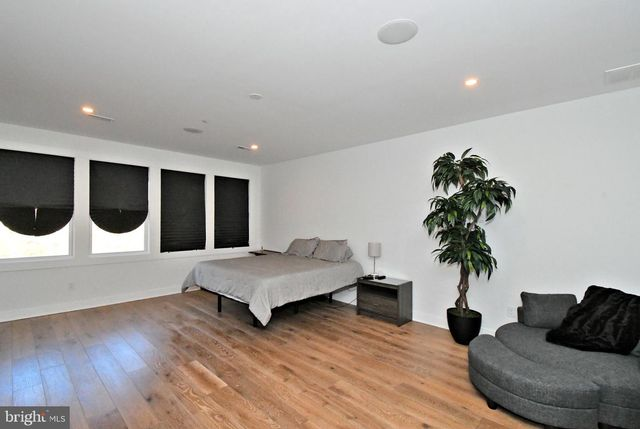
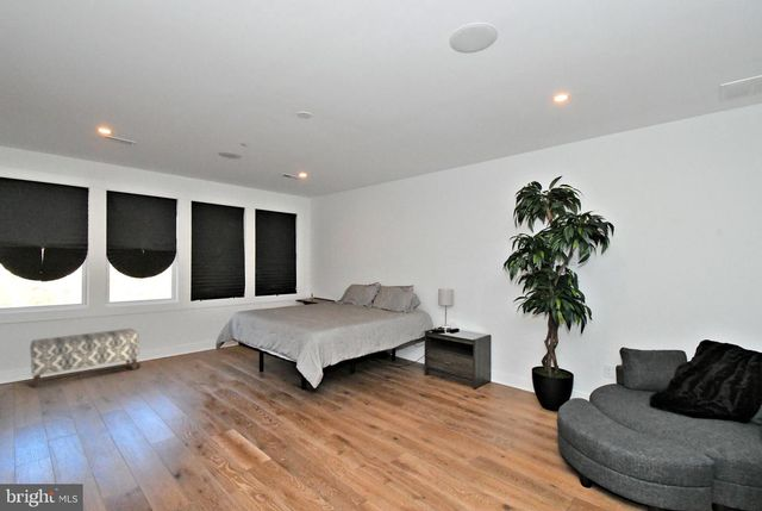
+ bench (87, 355)
